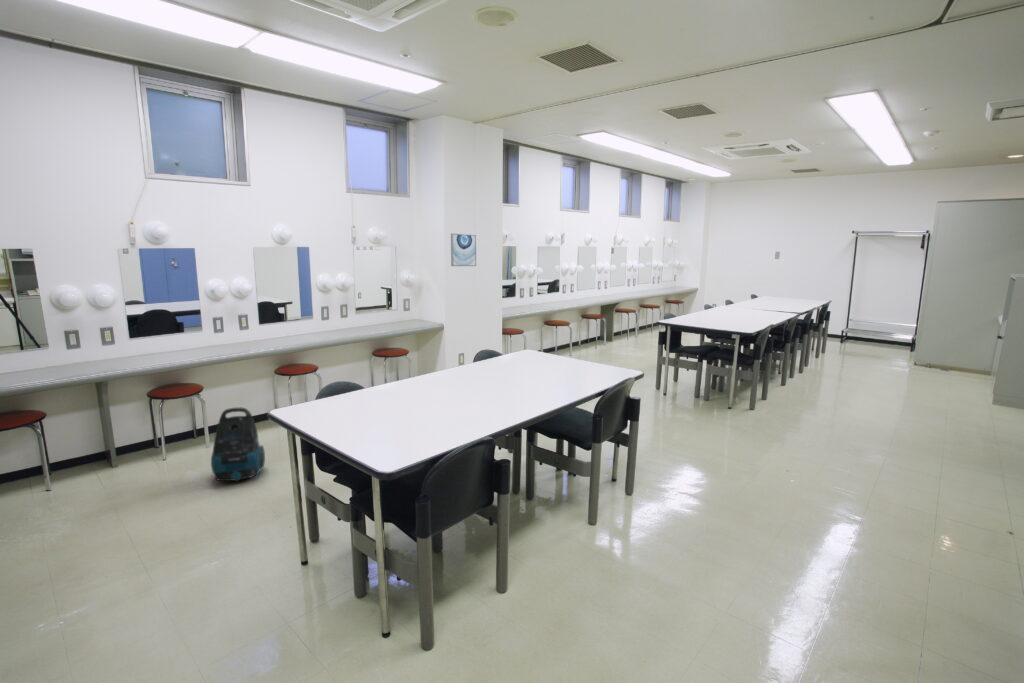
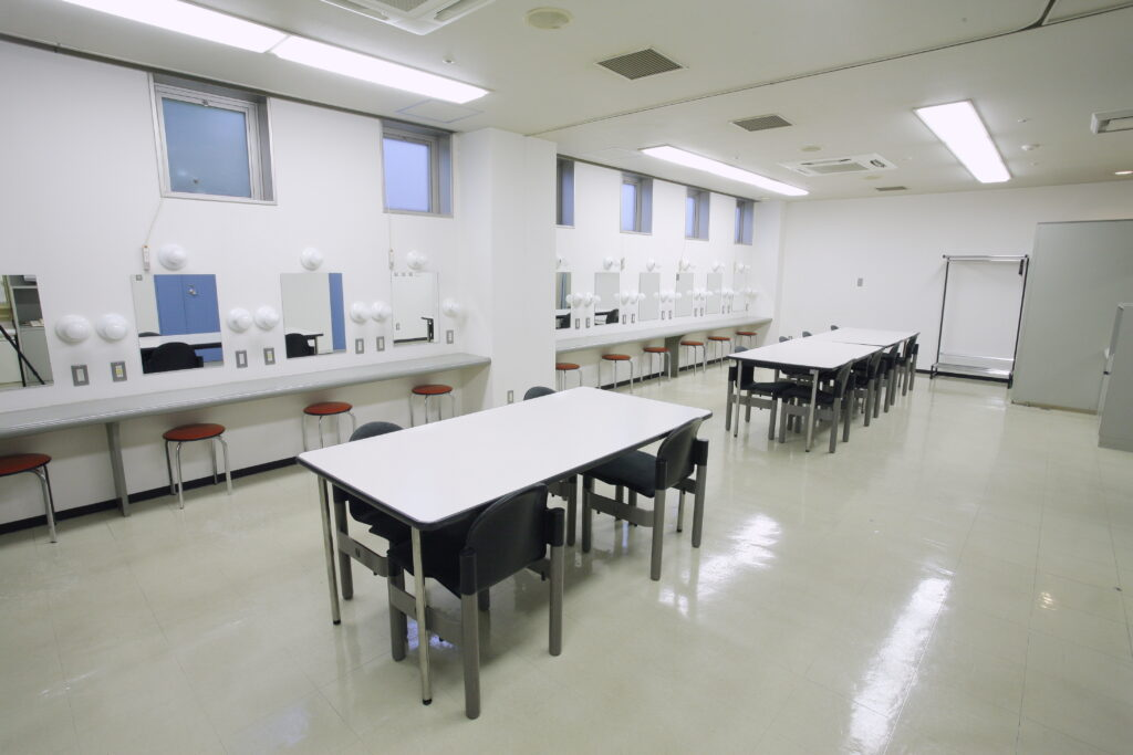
- vacuum cleaner (235, 444)
- wall art (463, 250)
